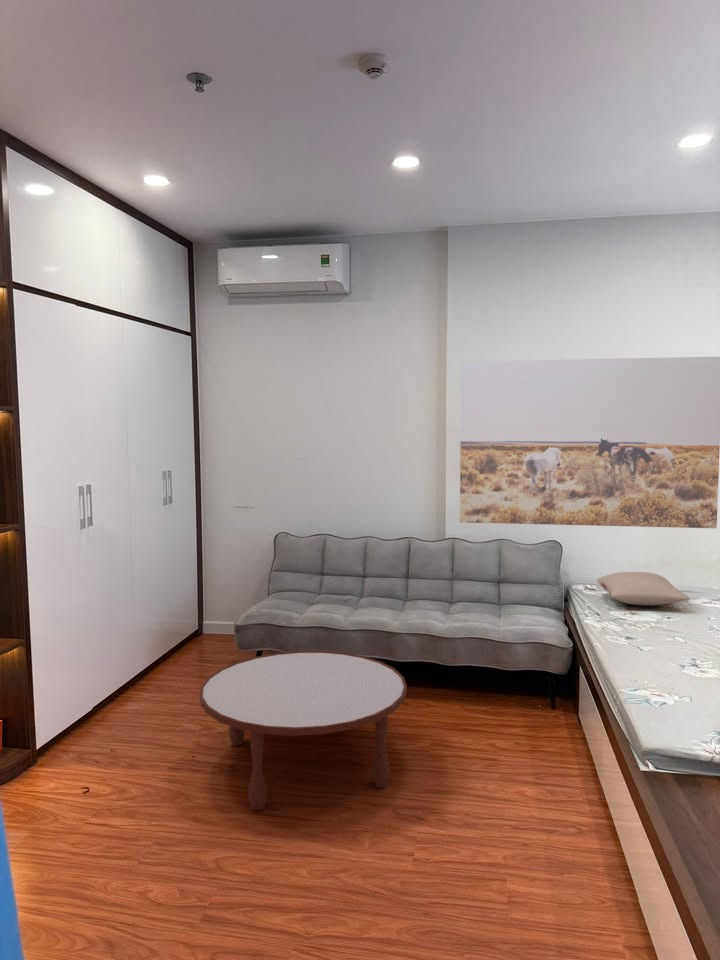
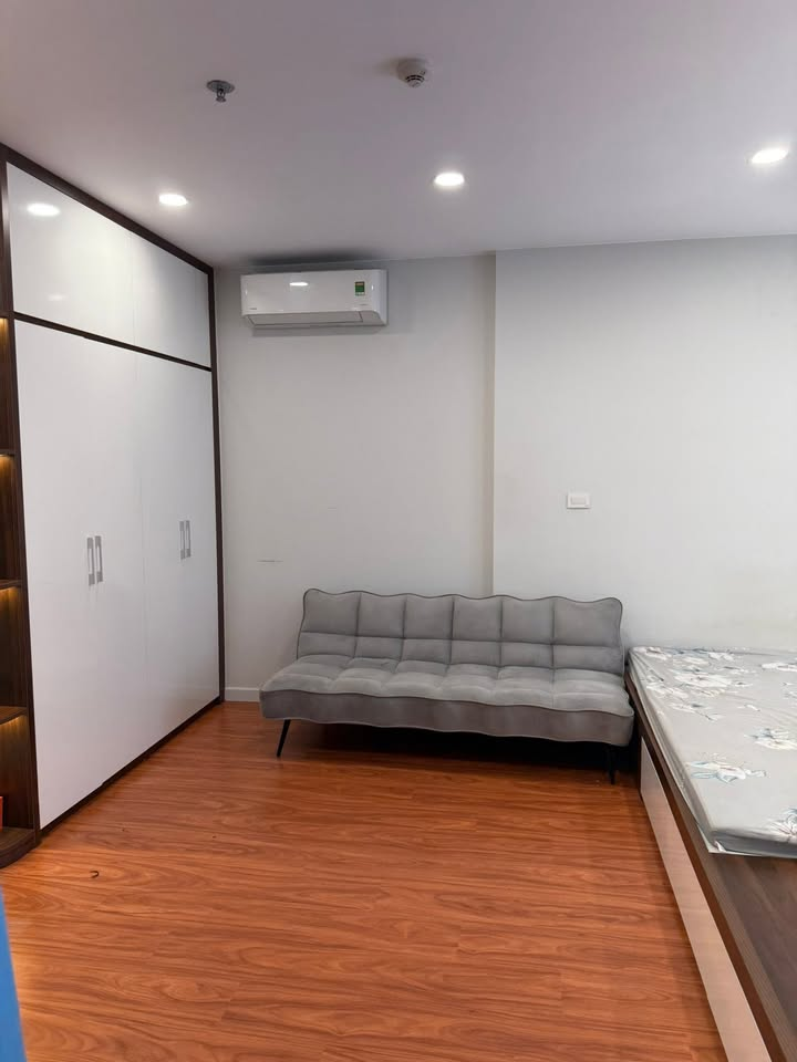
- coffee table (304, 723)
- wall art (585, 442)
- pillow (640, 588)
